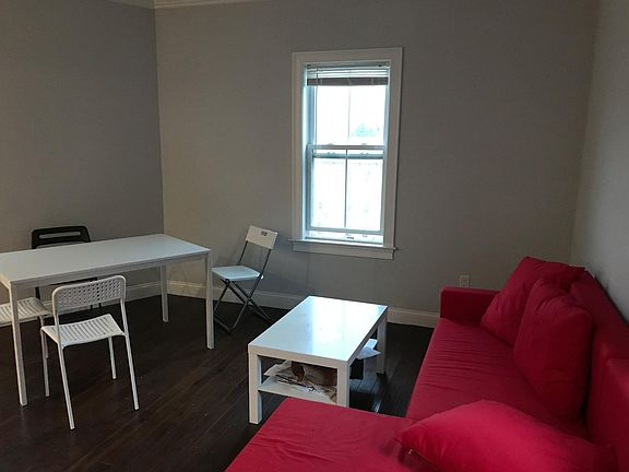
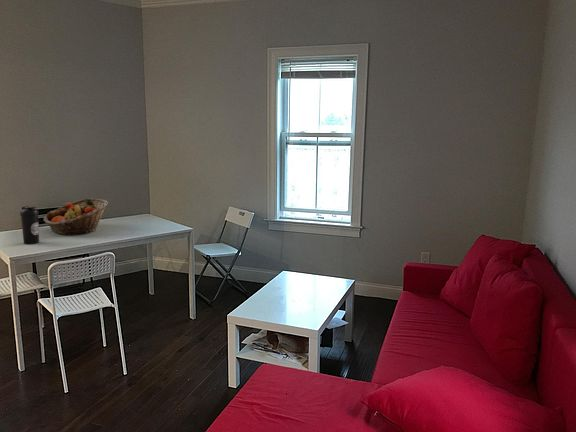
+ water bottle (30, 224)
+ fruit basket (76, 215)
